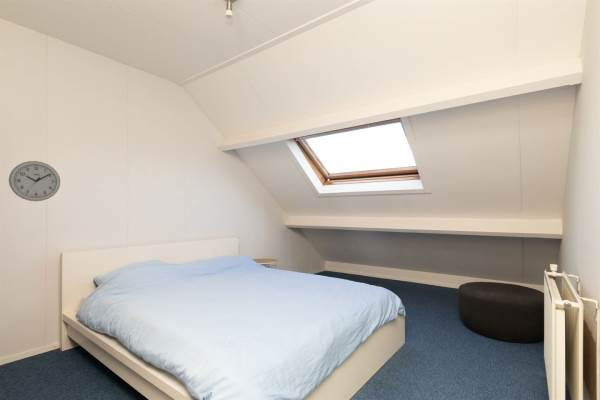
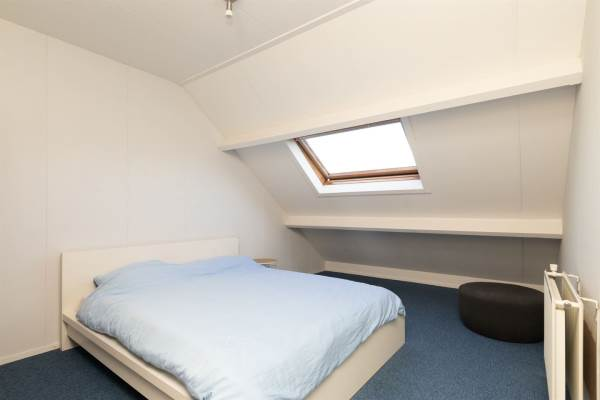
- wall clock (36, 181)
